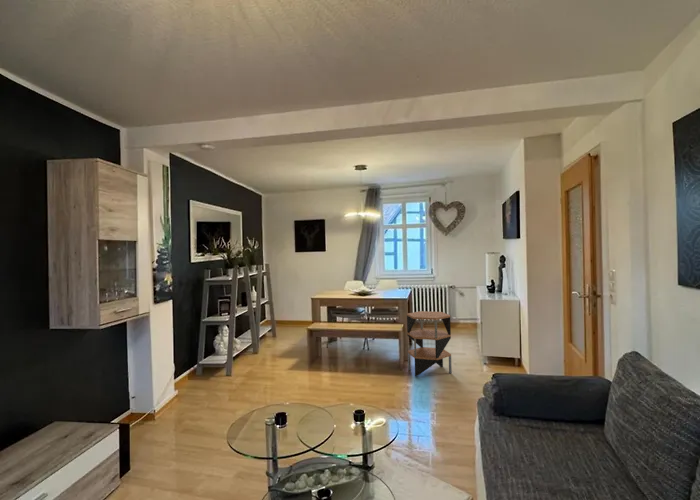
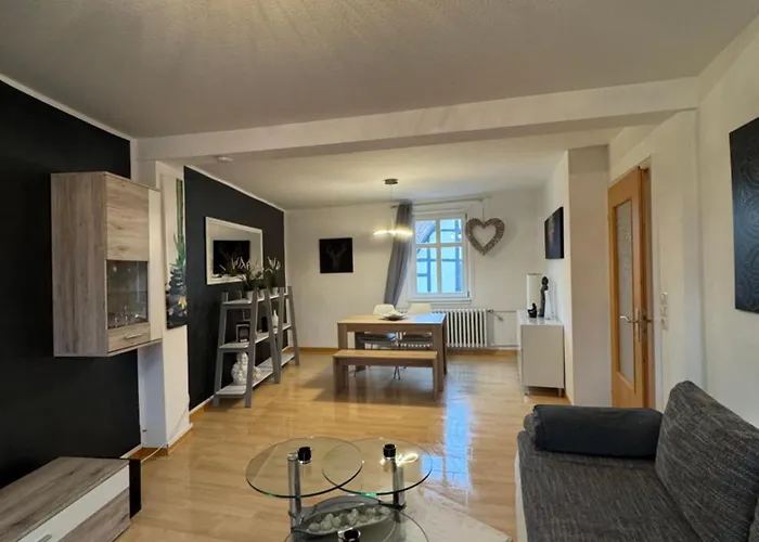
- side table (428, 339)
